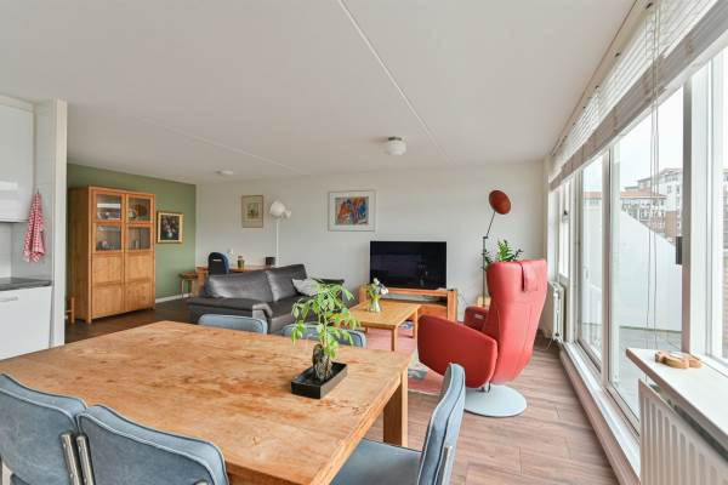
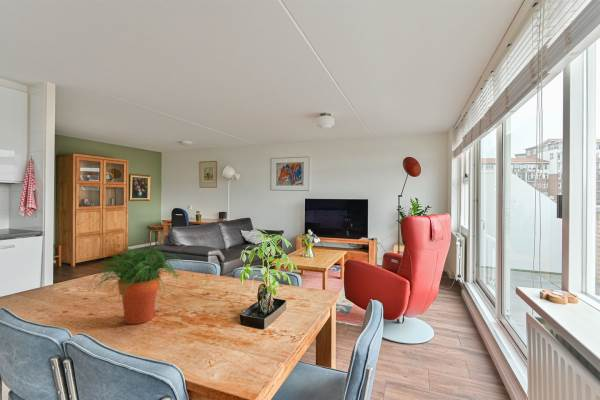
+ potted plant (139, 283)
